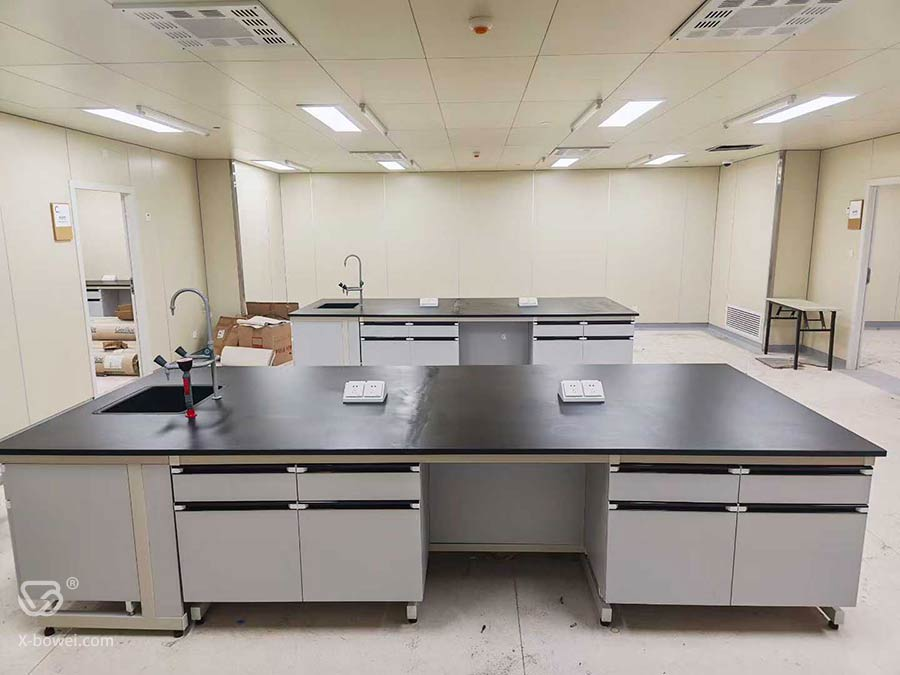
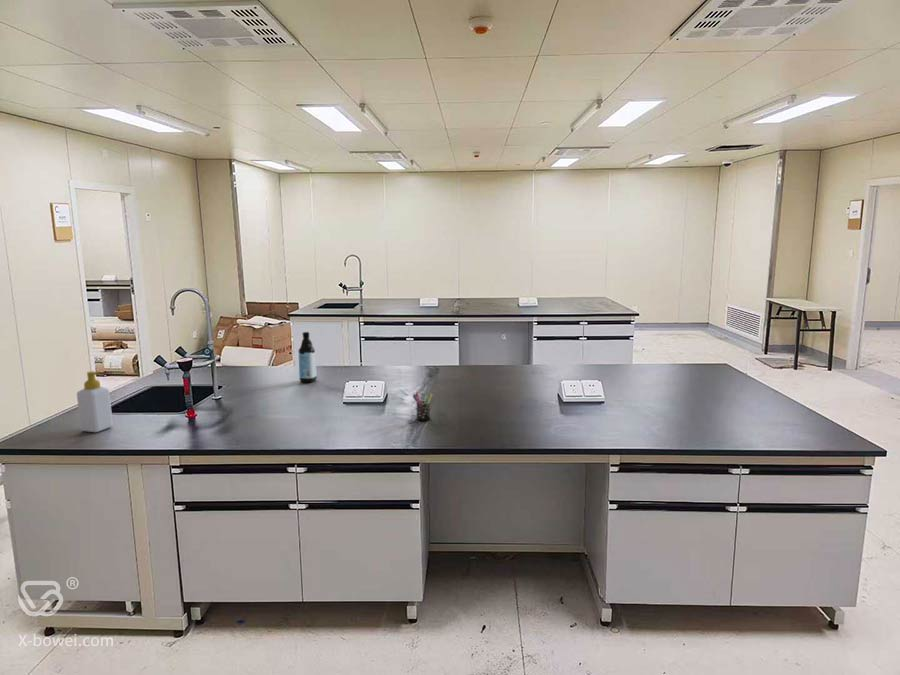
+ soap bottle (94, 400)
+ pen holder (423, 405)
+ water bottle (307, 356)
